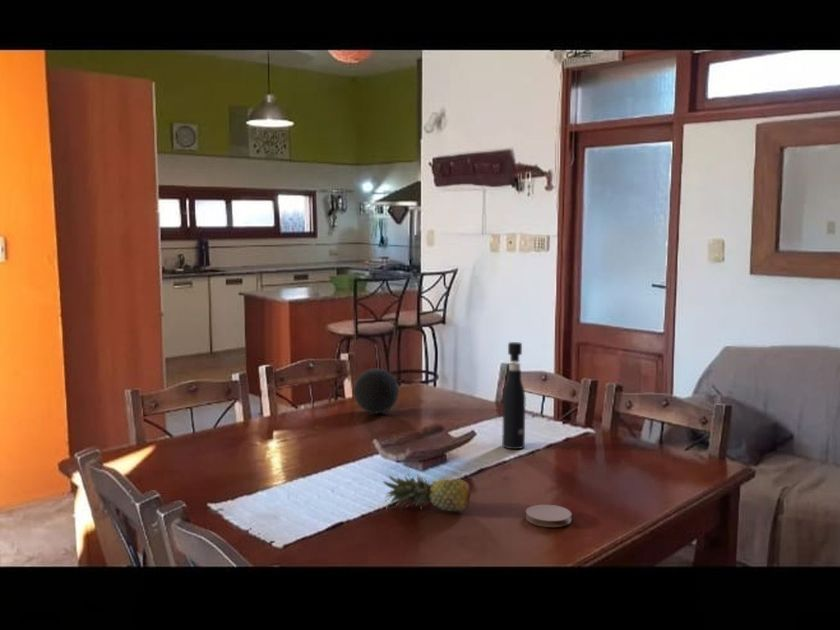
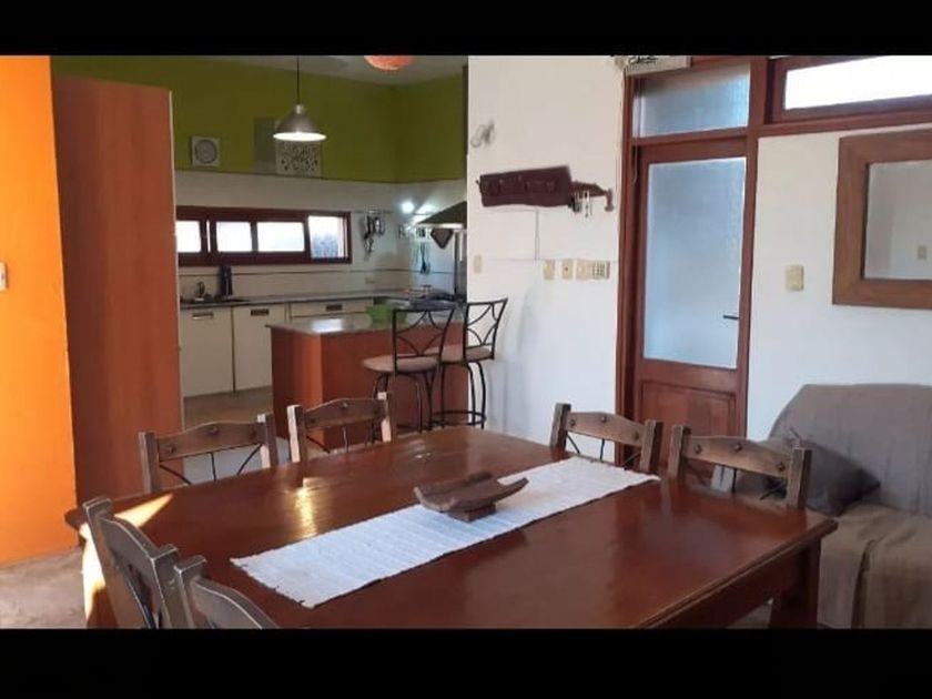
- pepper grinder (514, 395)
- coaster (548, 515)
- fruit (426, 491)
- decorative ball (376, 391)
